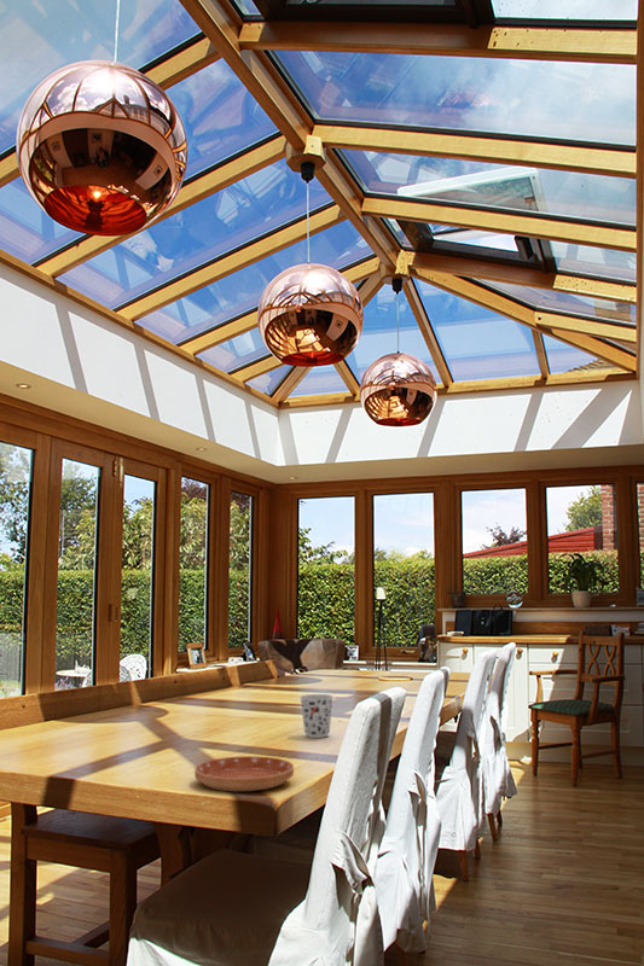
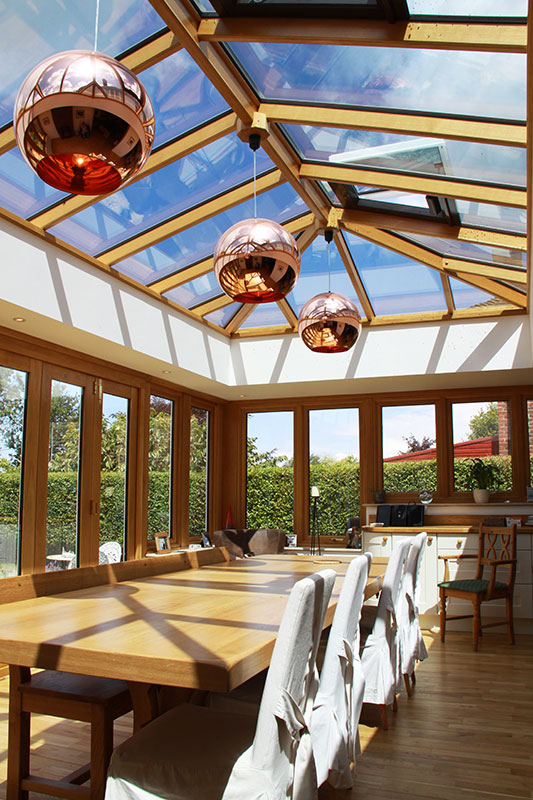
- saucer (244, 774)
- cup (317, 715)
